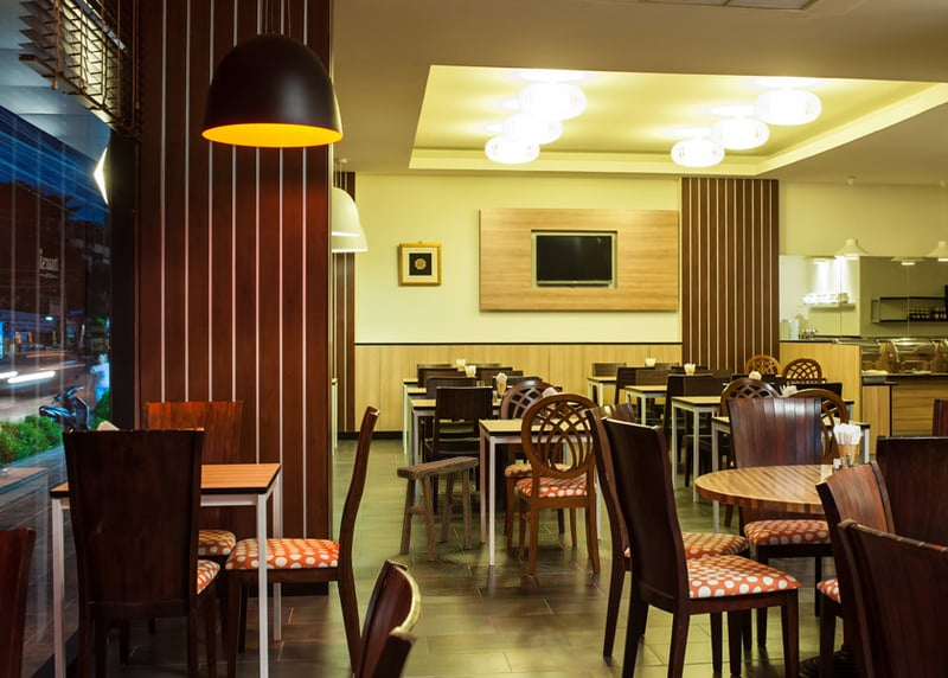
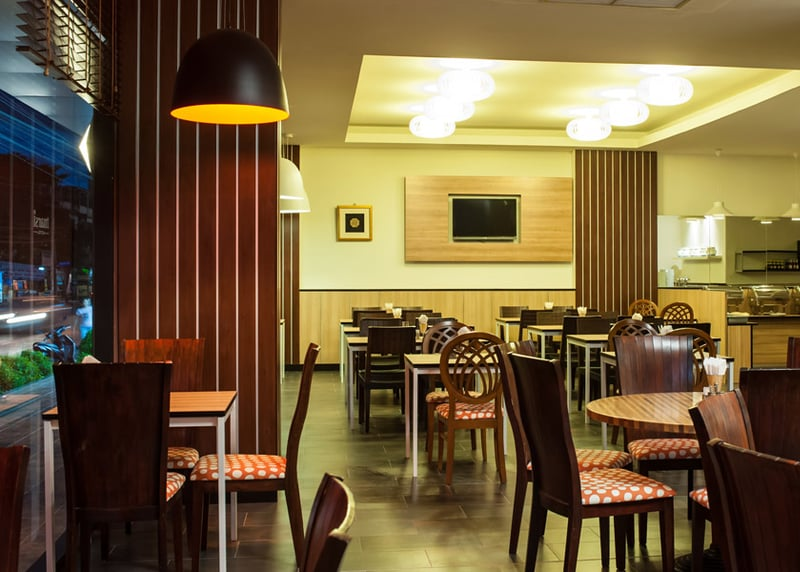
- stool (431, 506)
